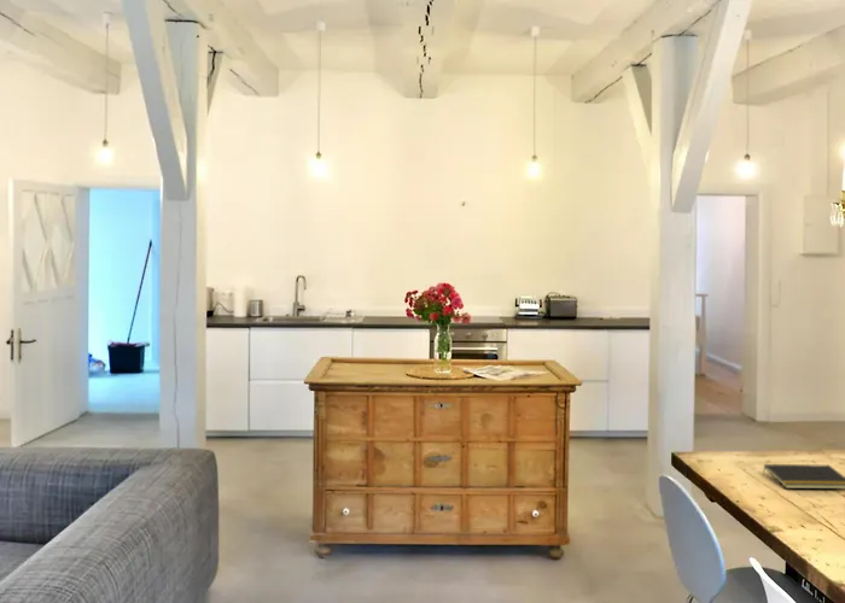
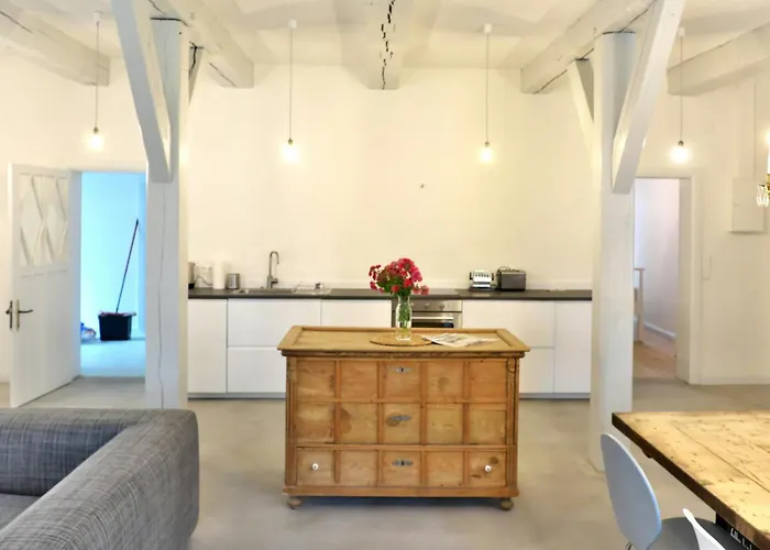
- notepad (808, 475)
